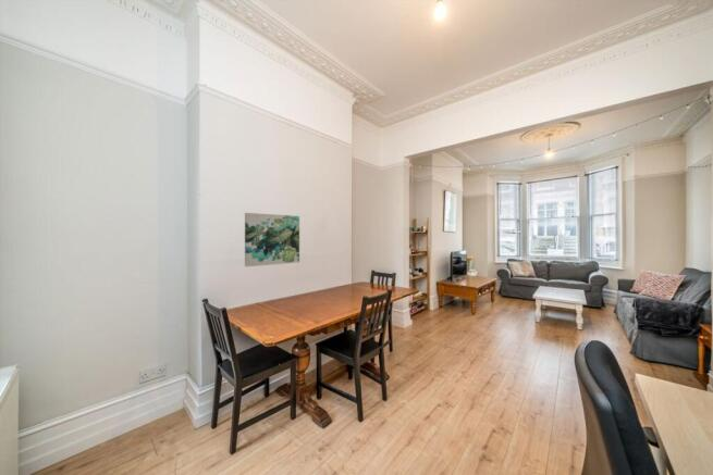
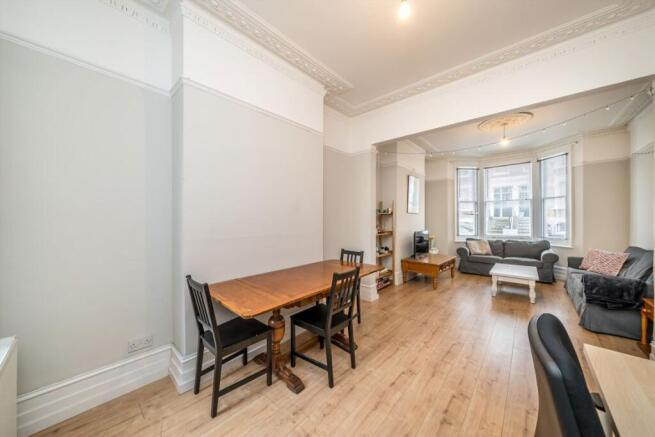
- wall art (273, 239)
